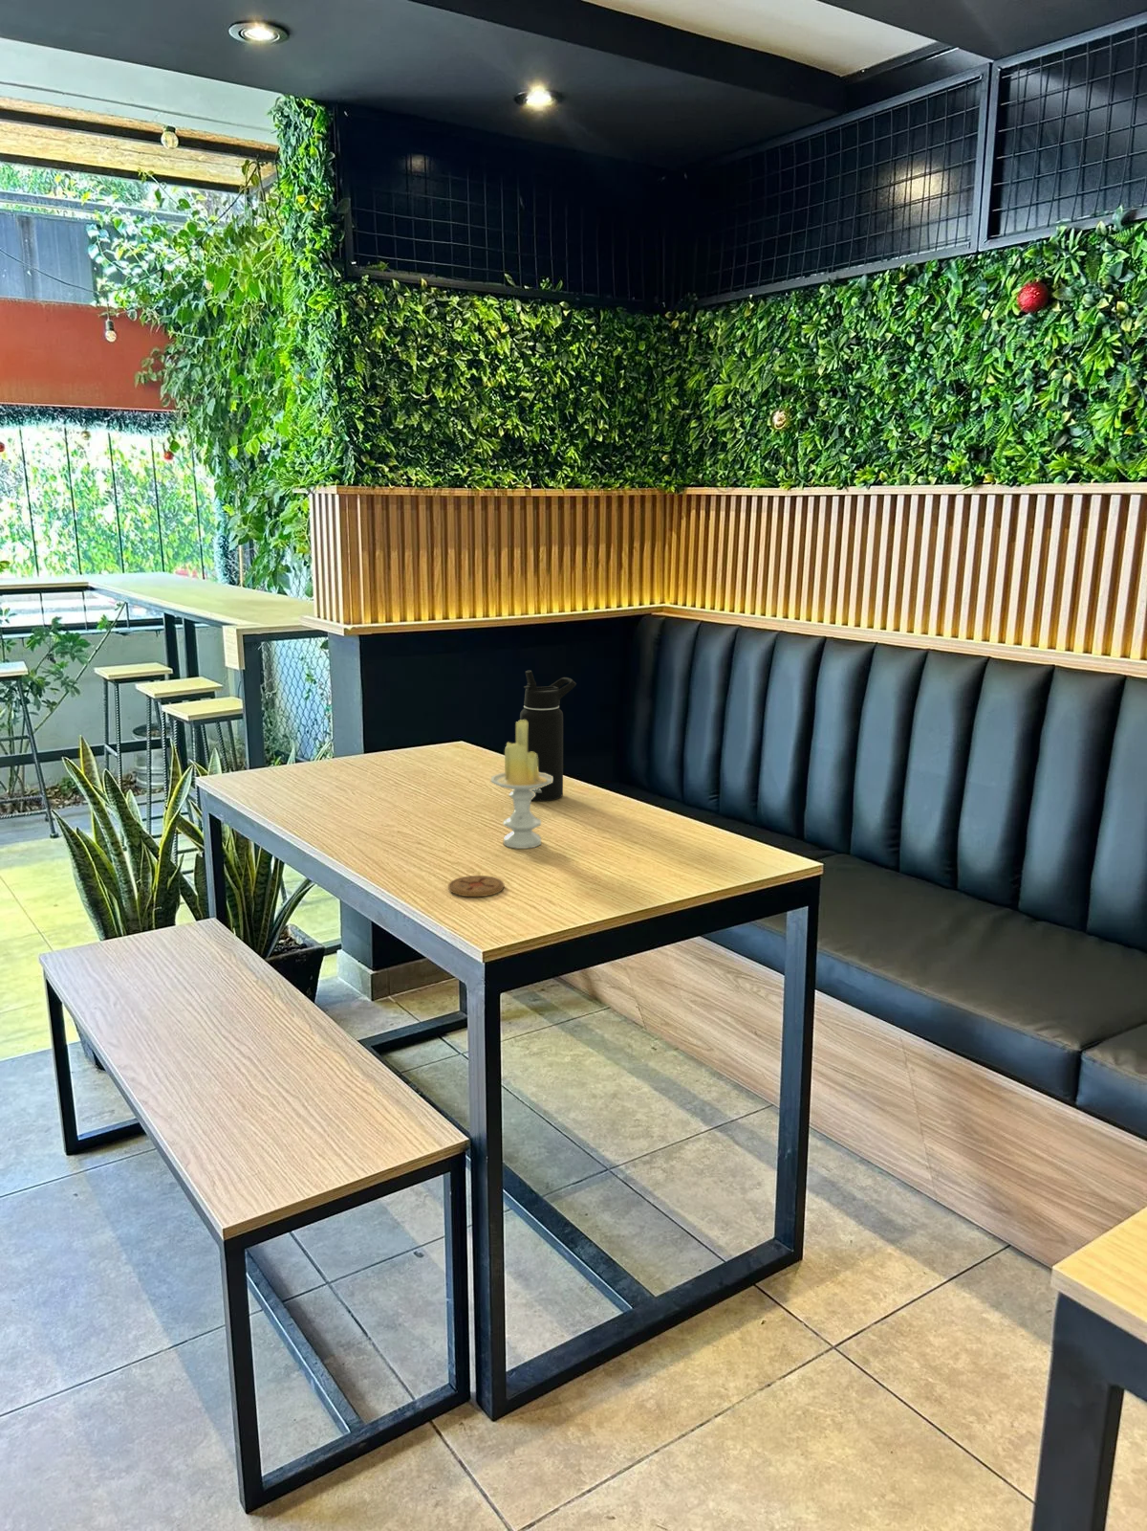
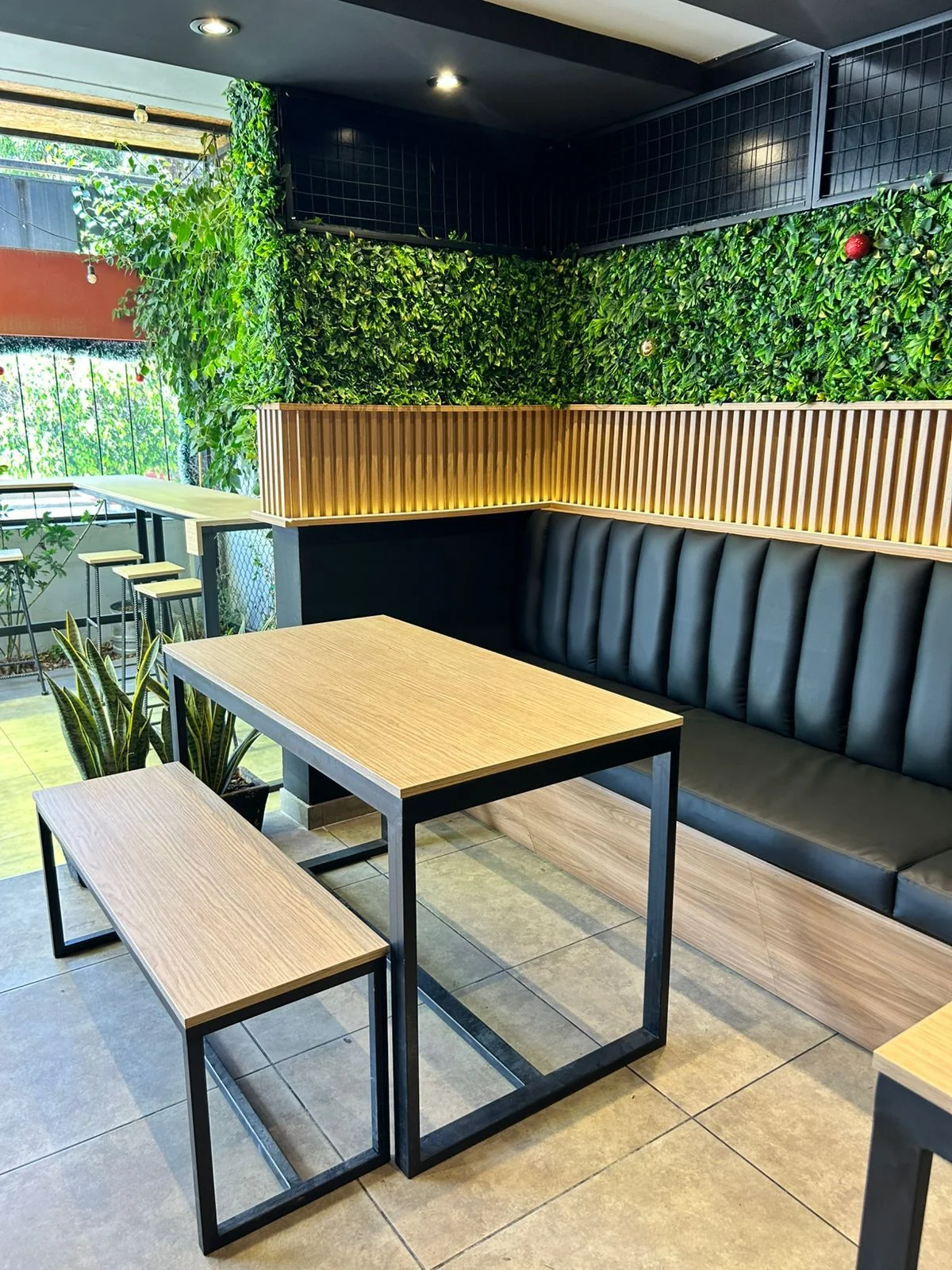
- coaster (476, 885)
- candle (522, 782)
- water bottle (547, 733)
